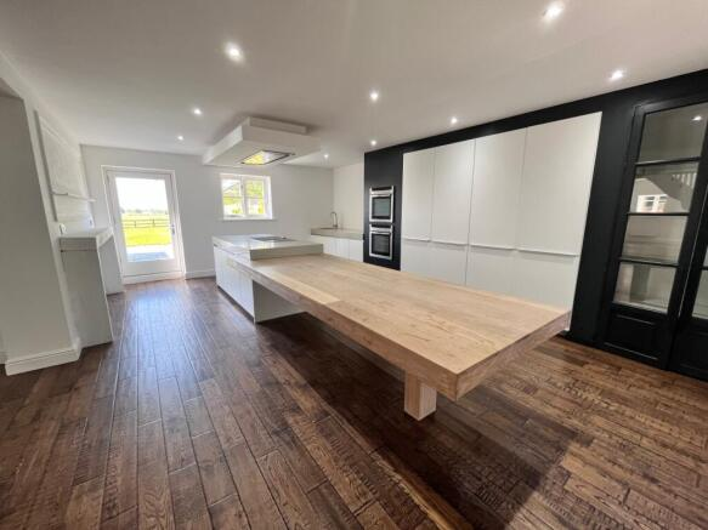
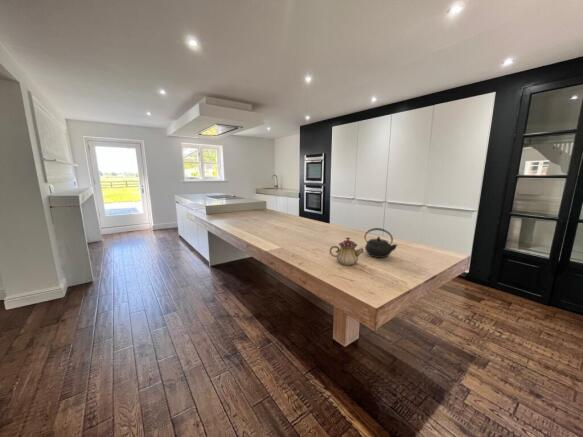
+ teapot (346, 249)
+ kettle (380, 242)
